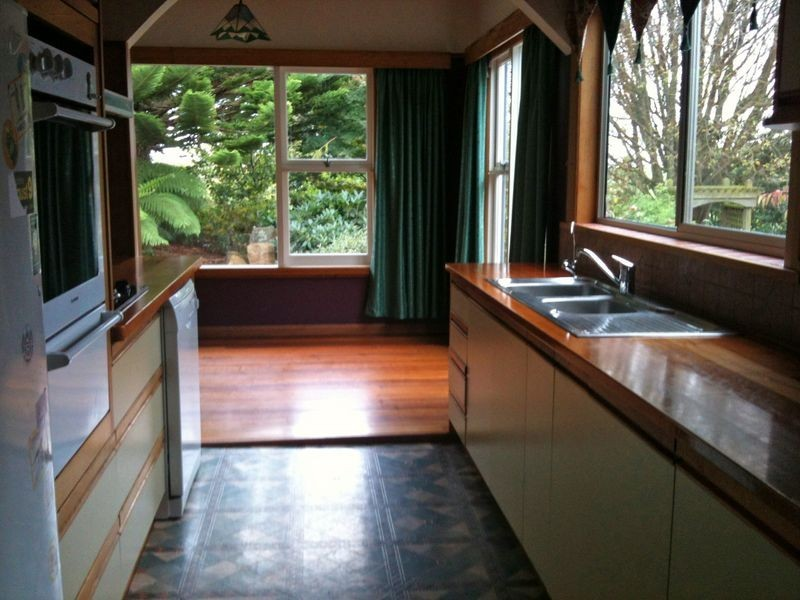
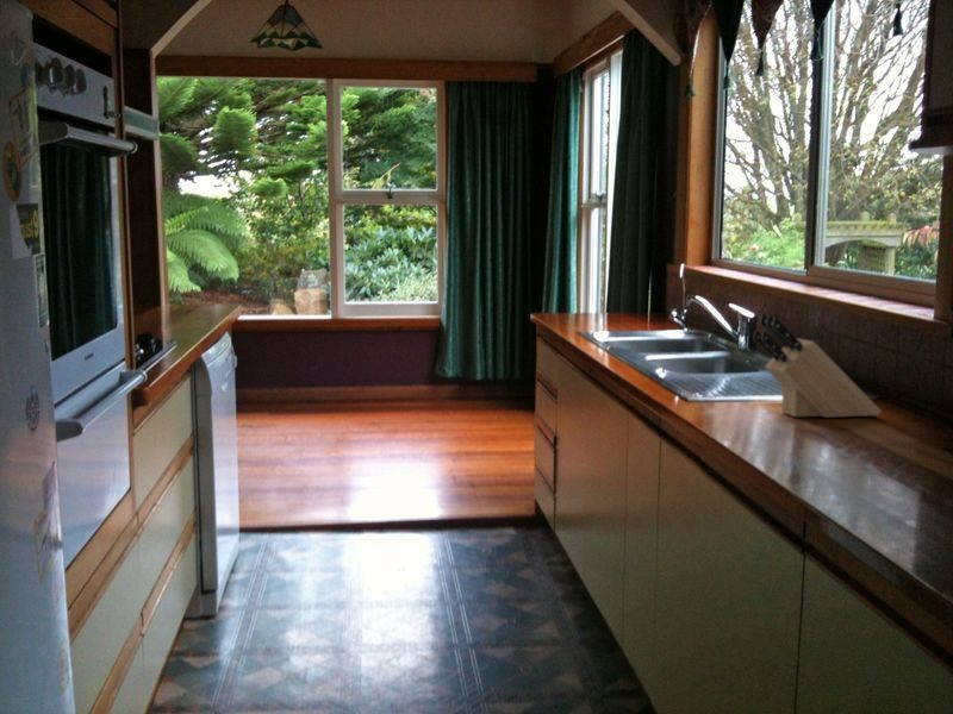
+ knife block (815, 364)
